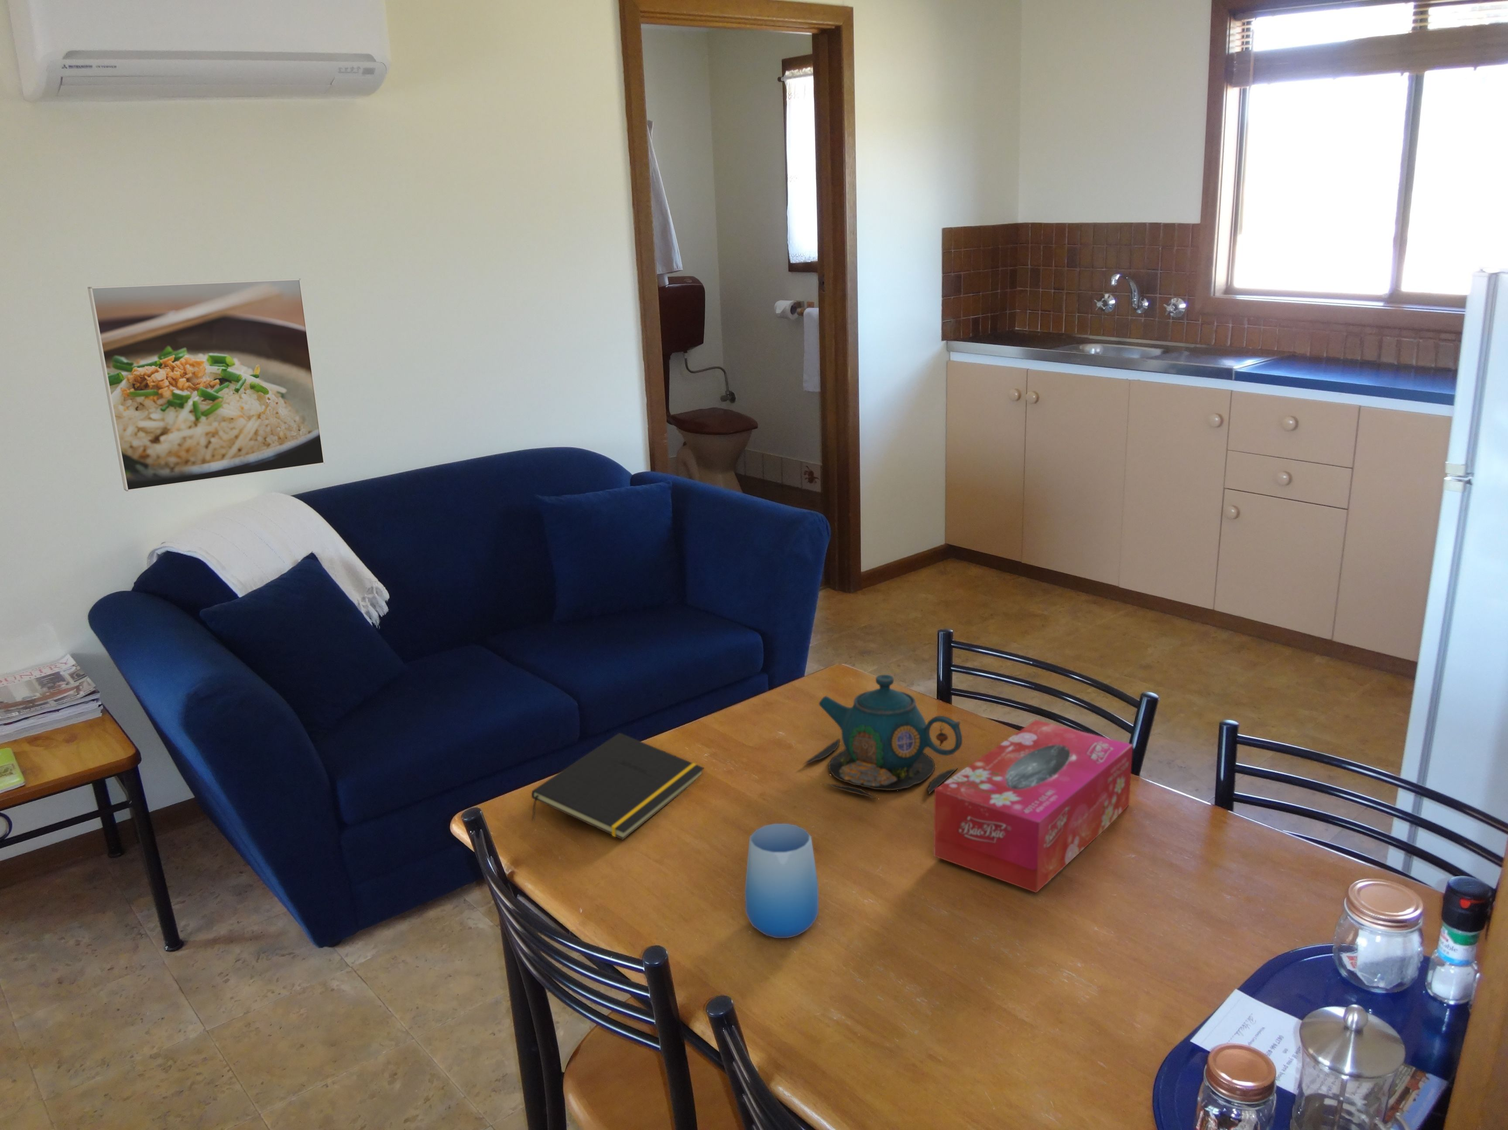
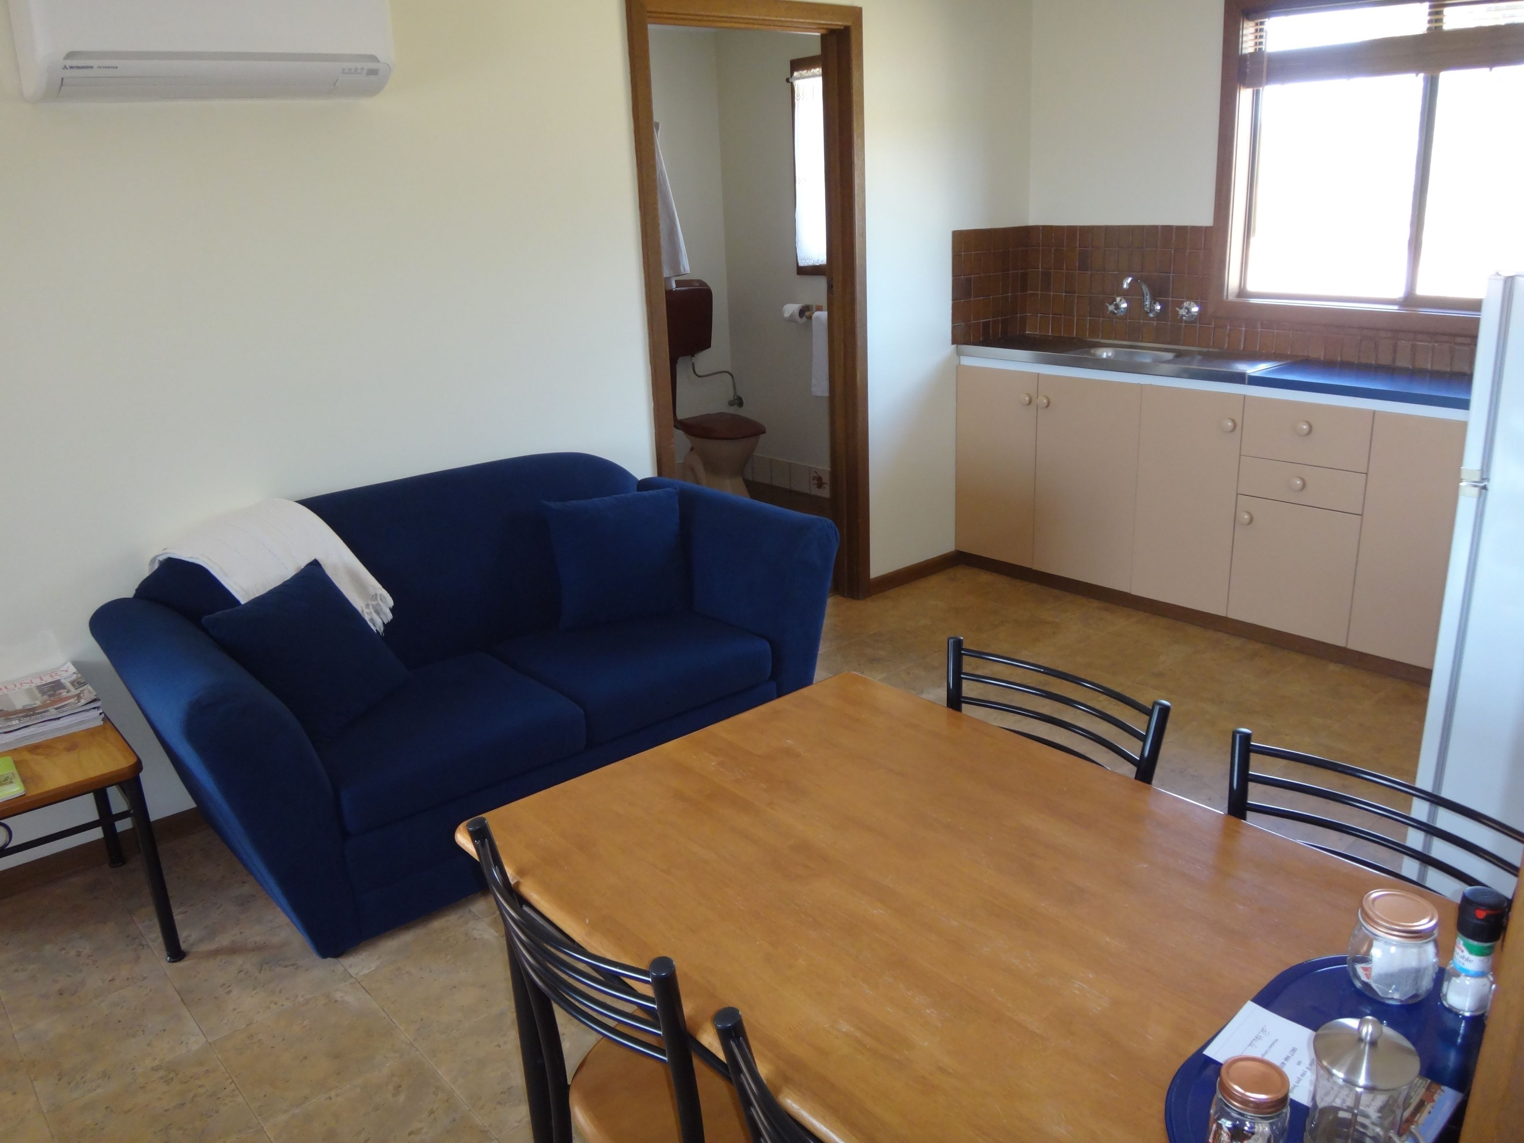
- notepad (621, 782)
- cup (781, 881)
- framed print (214, 381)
- tissue box (1035, 799)
- teapot (885, 723)
